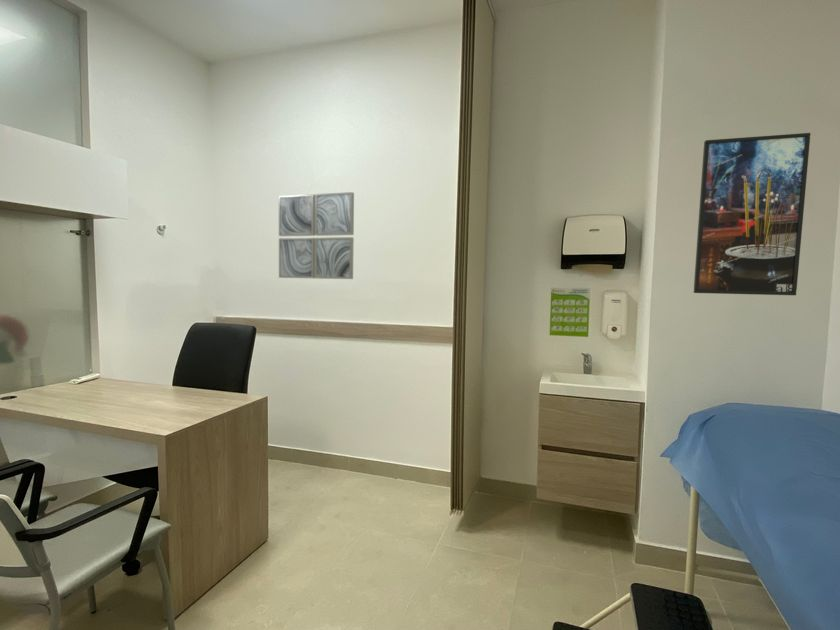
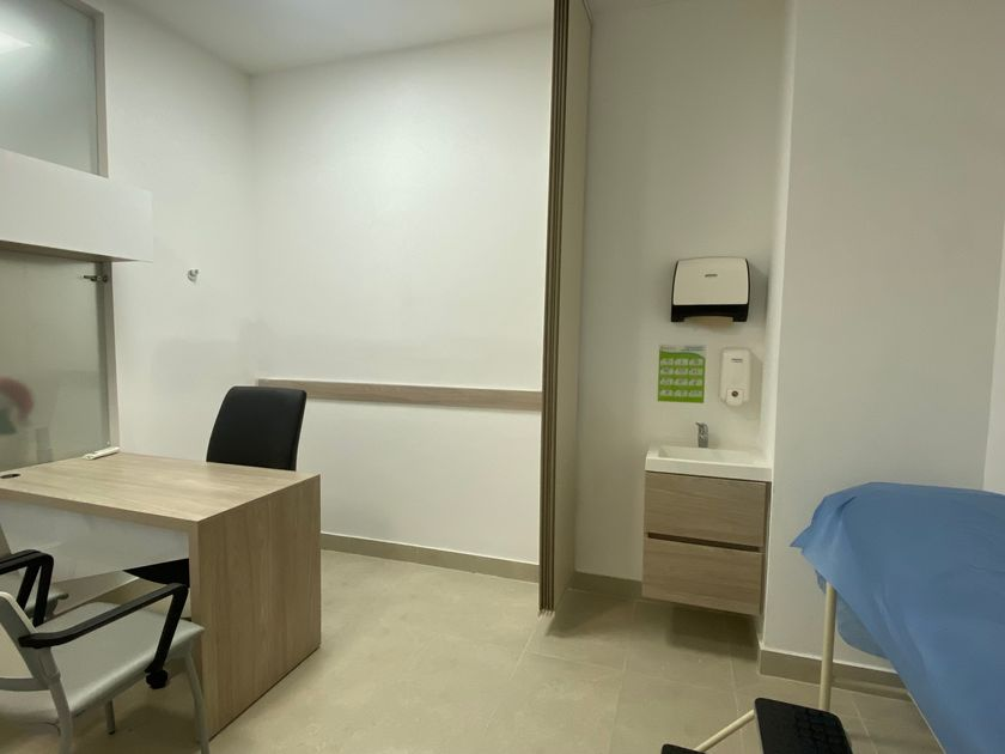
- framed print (749, 216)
- wall art (314, 235)
